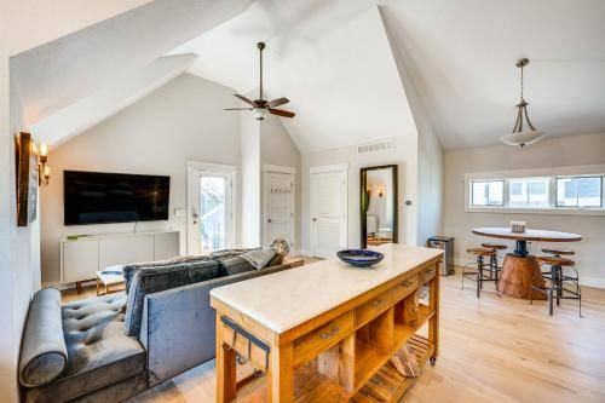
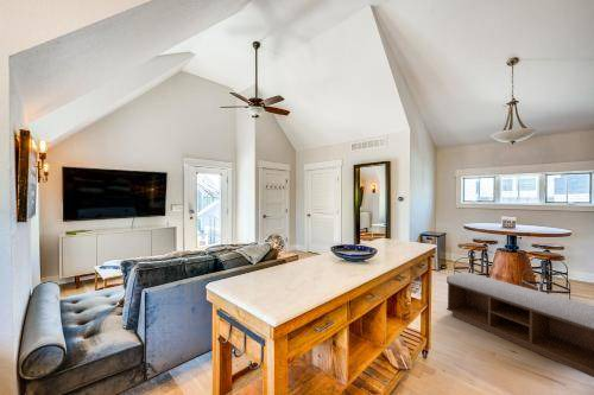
+ bench (517, 312)
